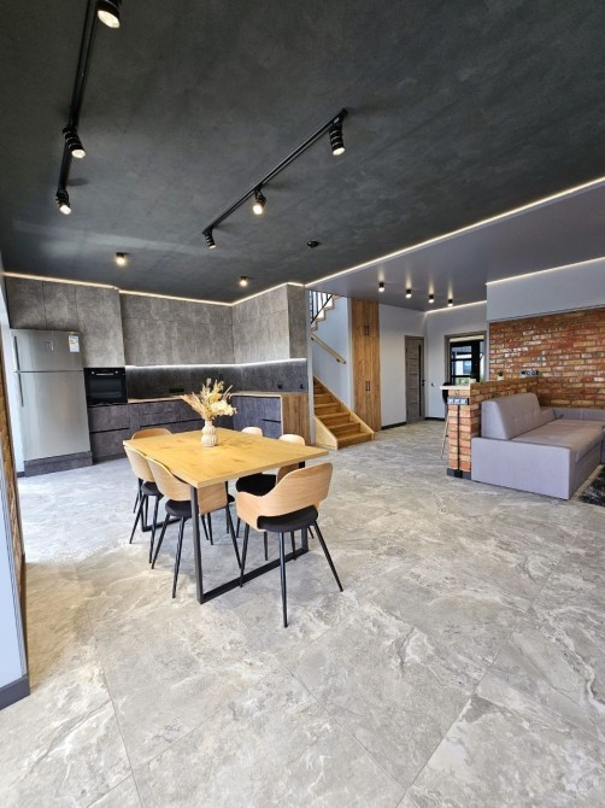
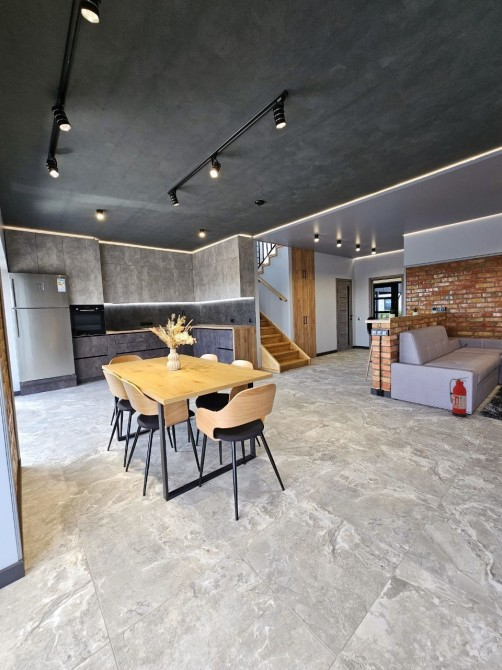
+ fire extinguisher (458, 395)
